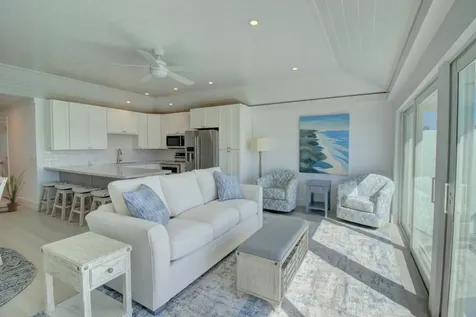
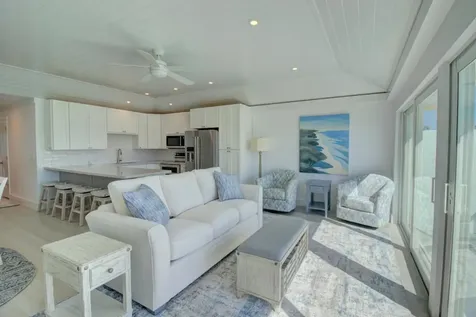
- house plant (14, 189)
